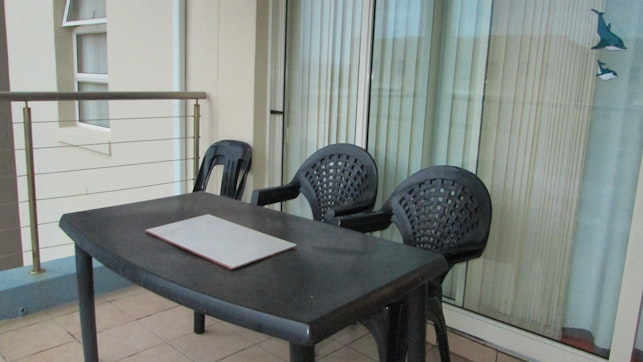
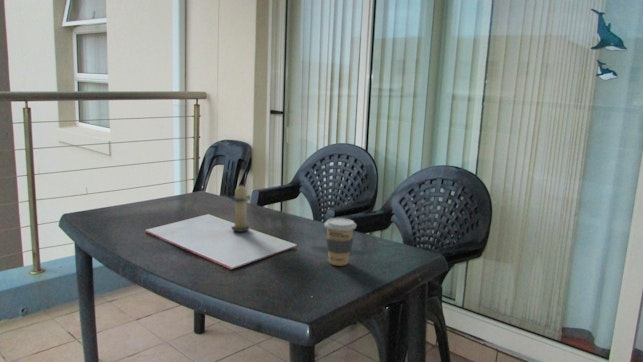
+ candle (240, 206)
+ coffee cup (339, 242)
